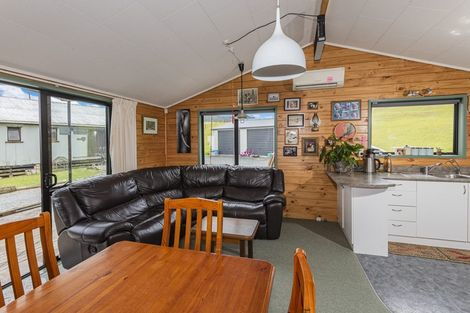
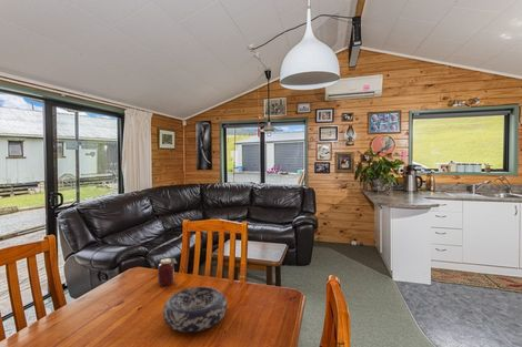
+ jar (167, 269)
+ decorative bowl (195, 307)
